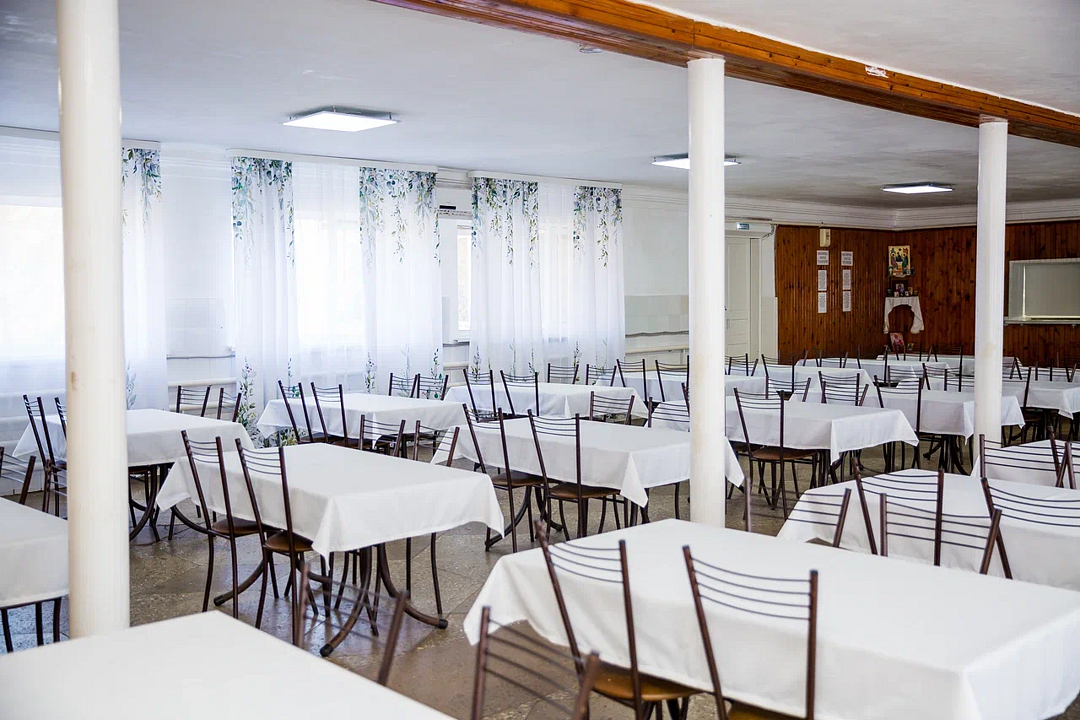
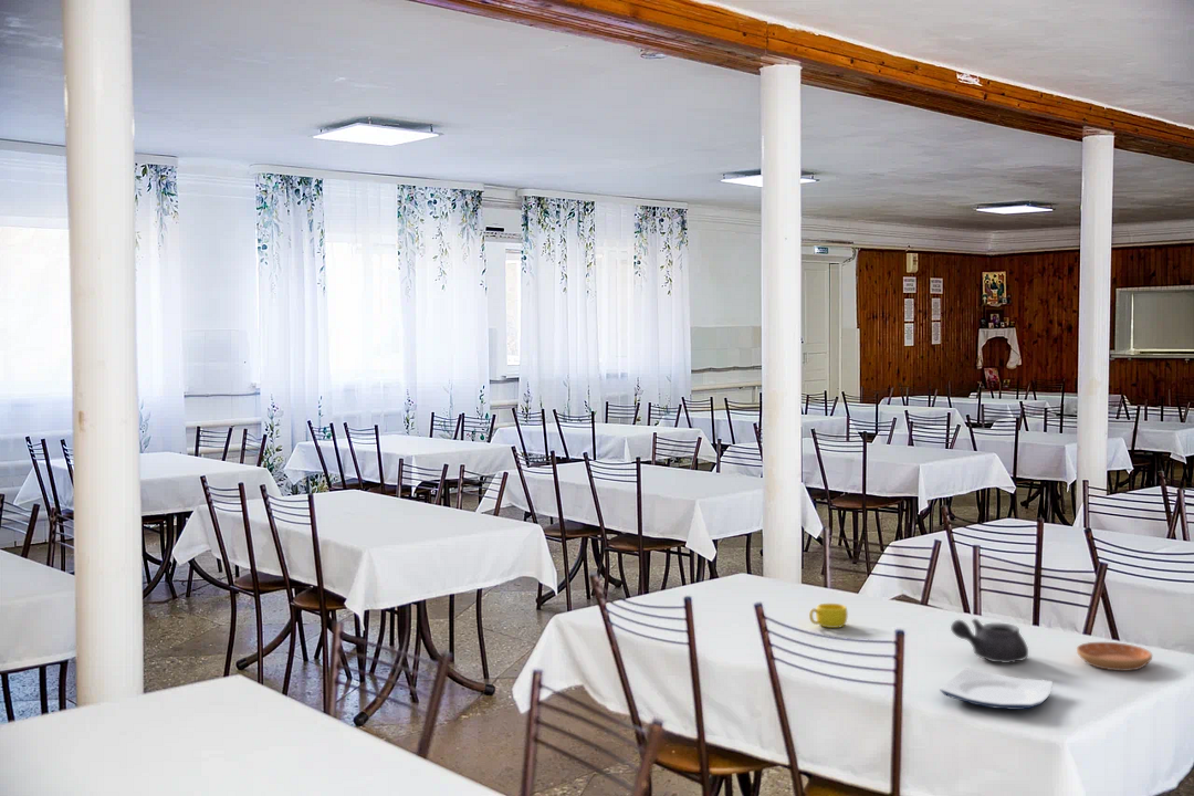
+ teapot (985, 637)
+ cup (827, 616)
+ saucer (1113, 657)
+ plate (996, 691)
